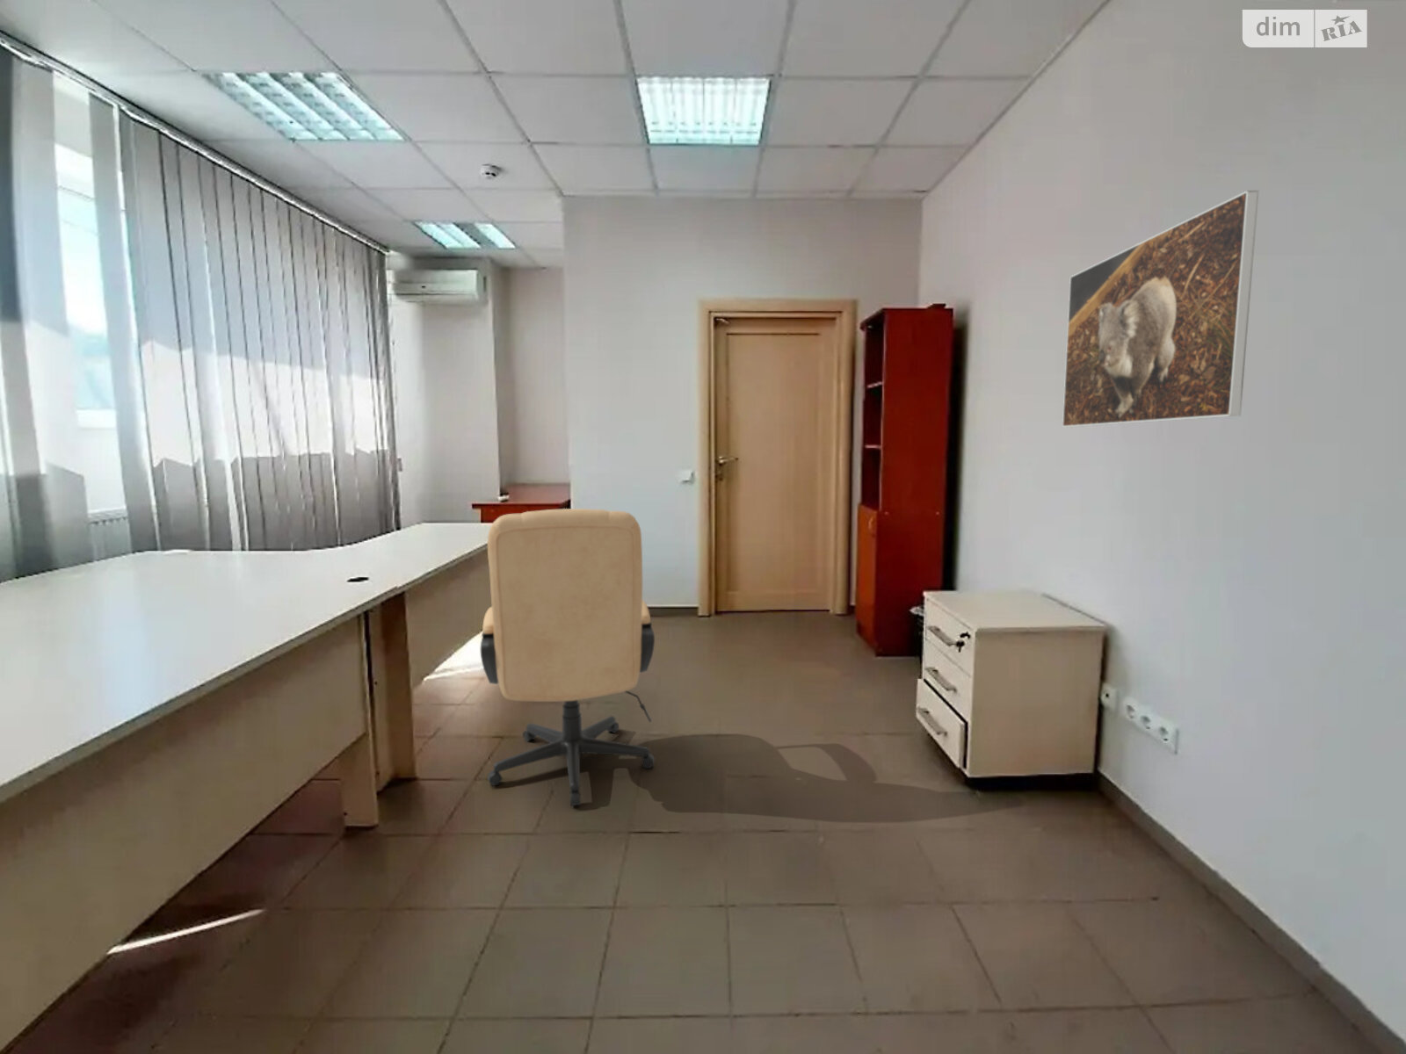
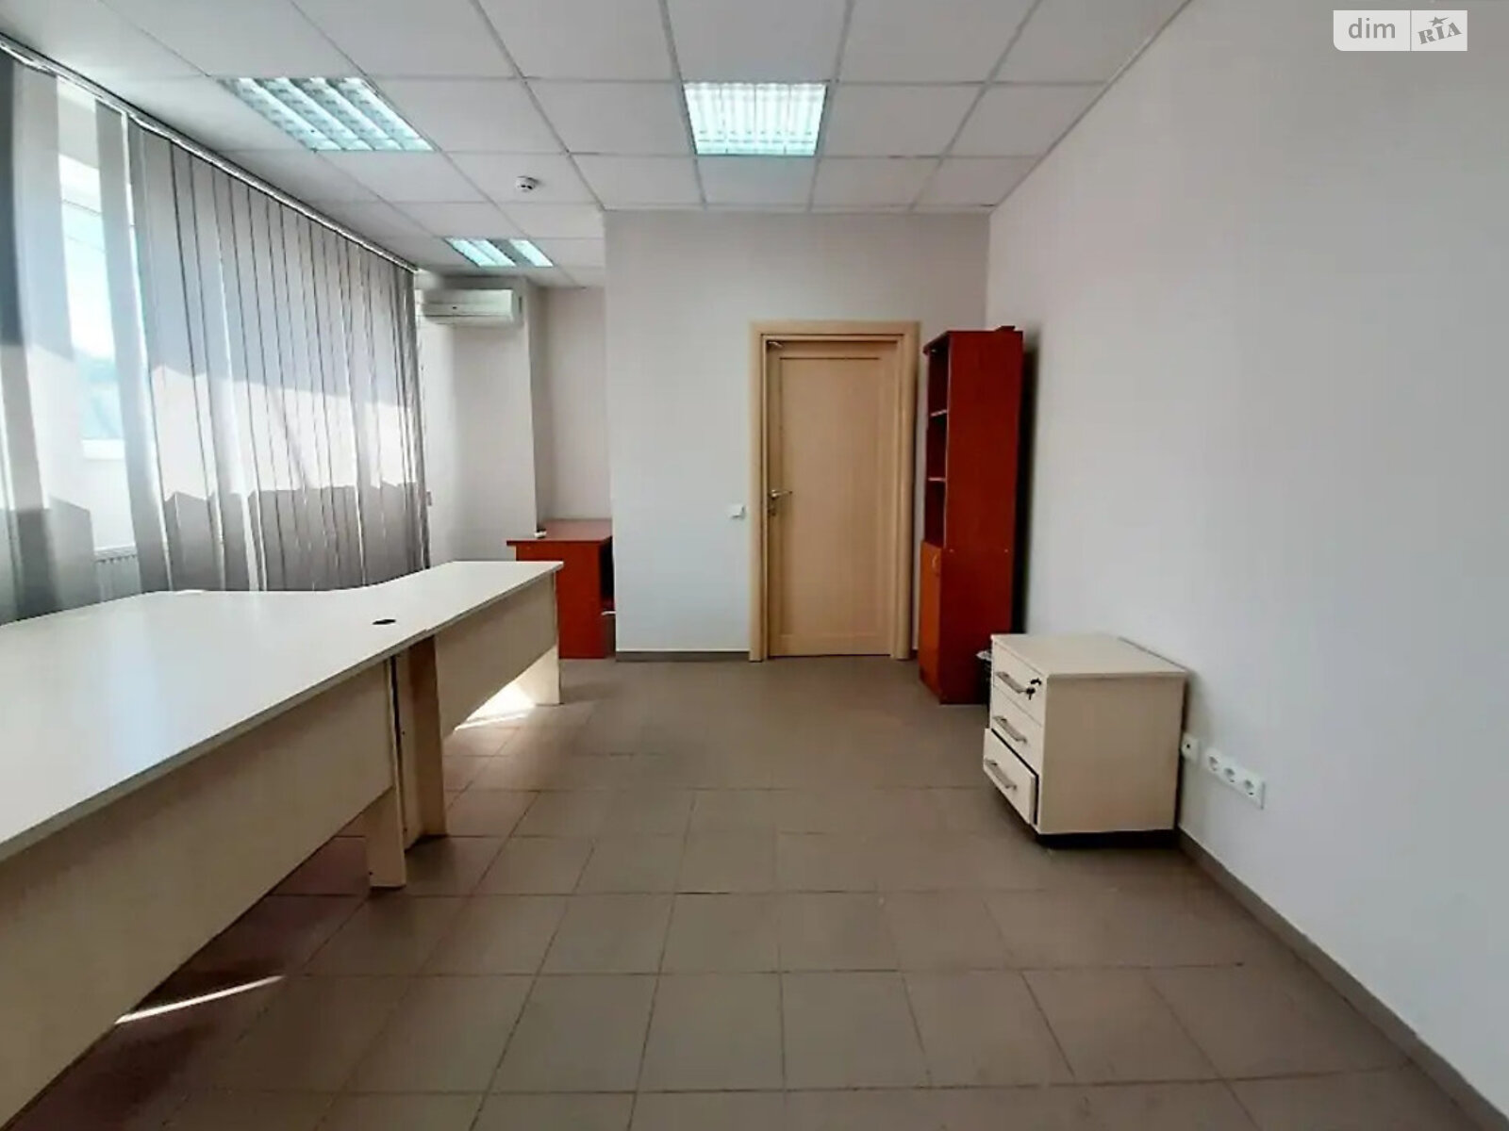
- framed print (1139, 333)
- chair (569, 639)
